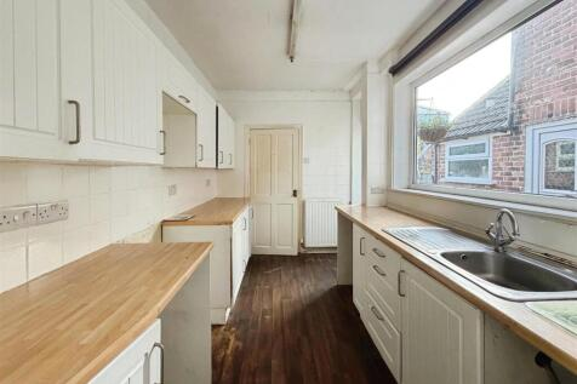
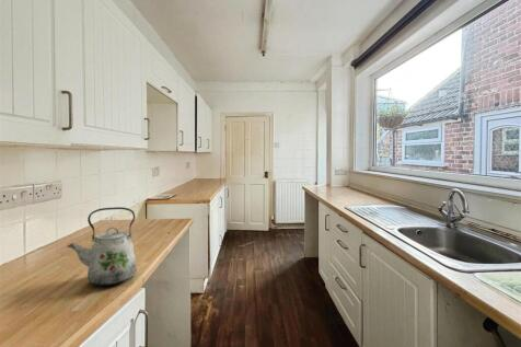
+ kettle (103, 244)
